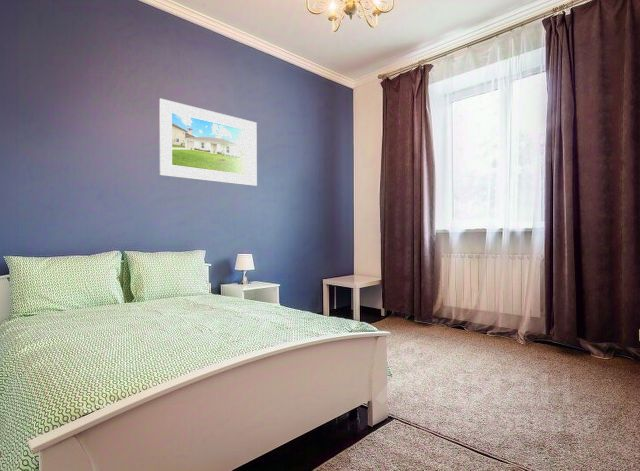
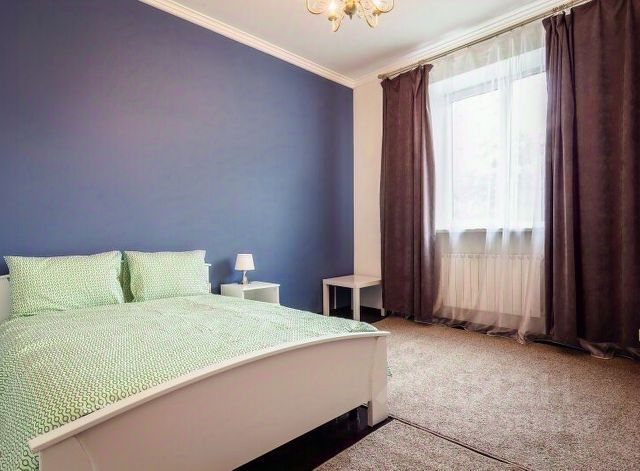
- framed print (212, 146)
